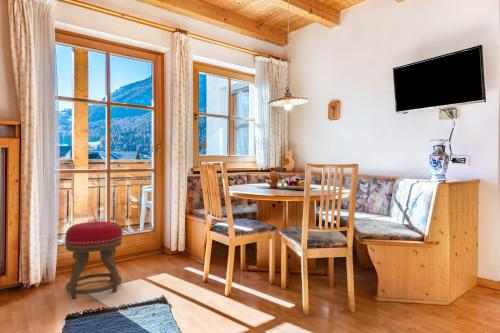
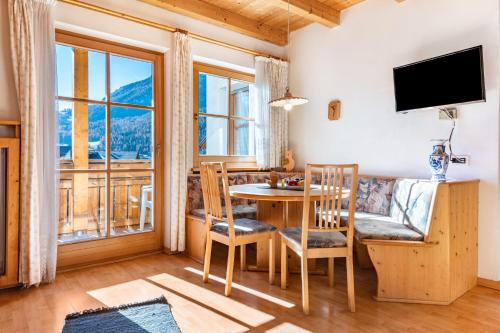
- stool (94, 251)
